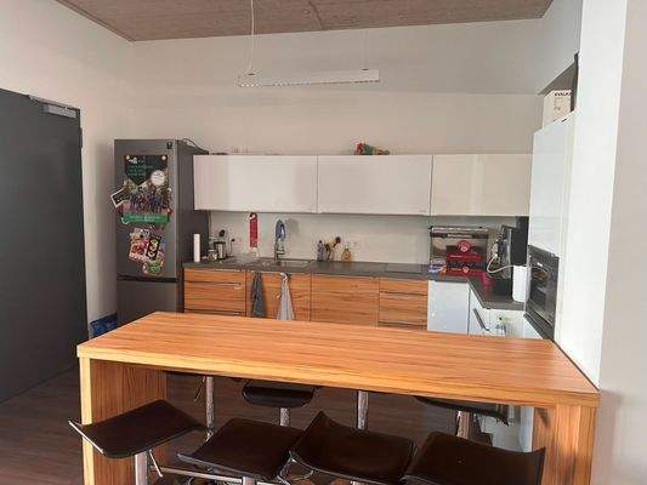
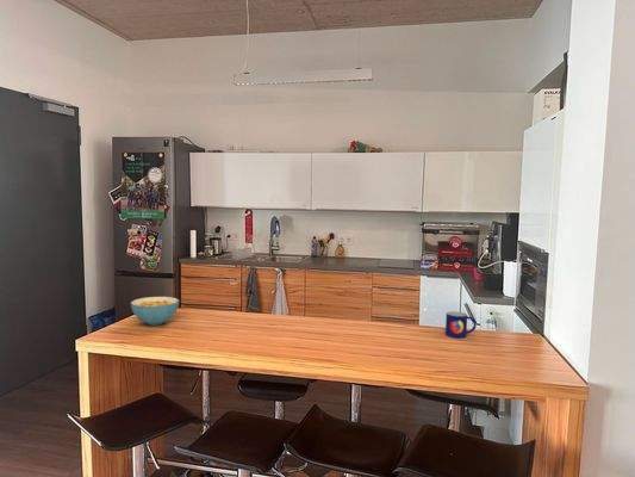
+ mug (460, 324)
+ cereal bowl (155, 311)
